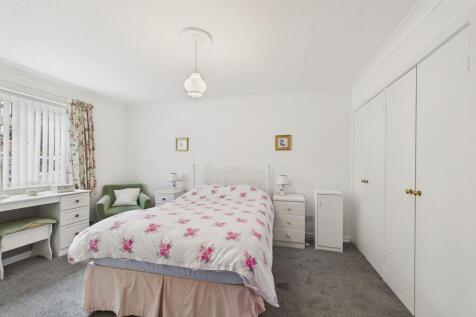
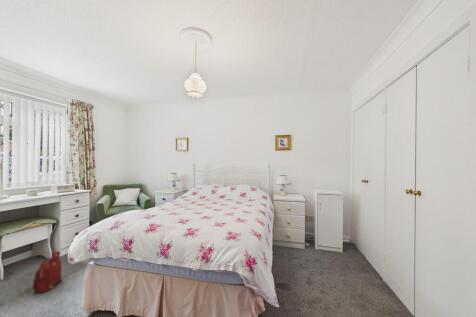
+ backpack (49, 268)
